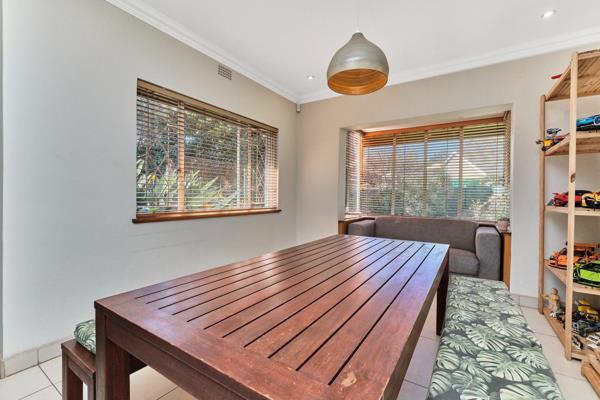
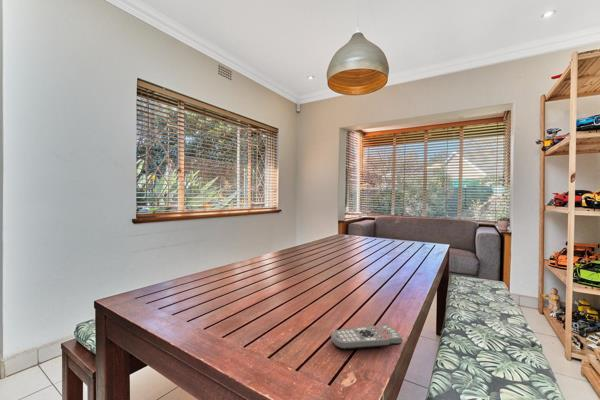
+ remote control (365, 337)
